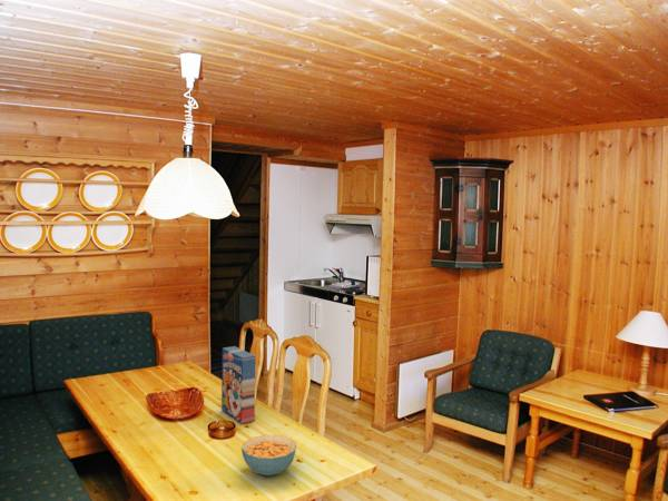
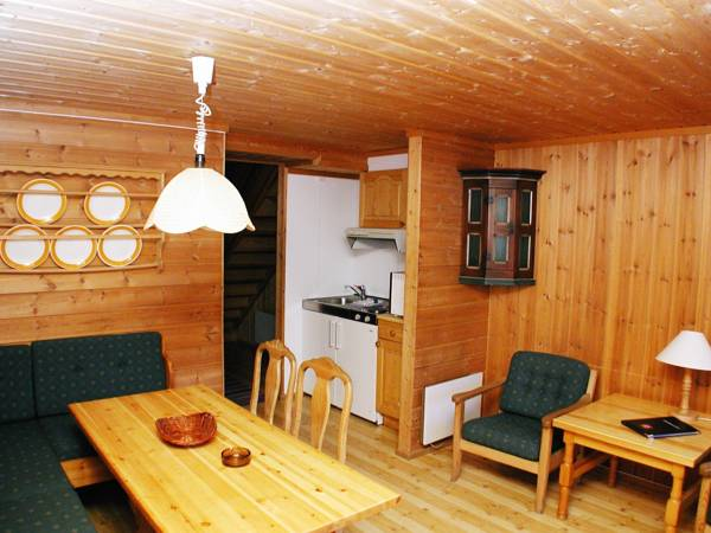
- cereal bowl (268, 459)
- cereal box (237, 383)
